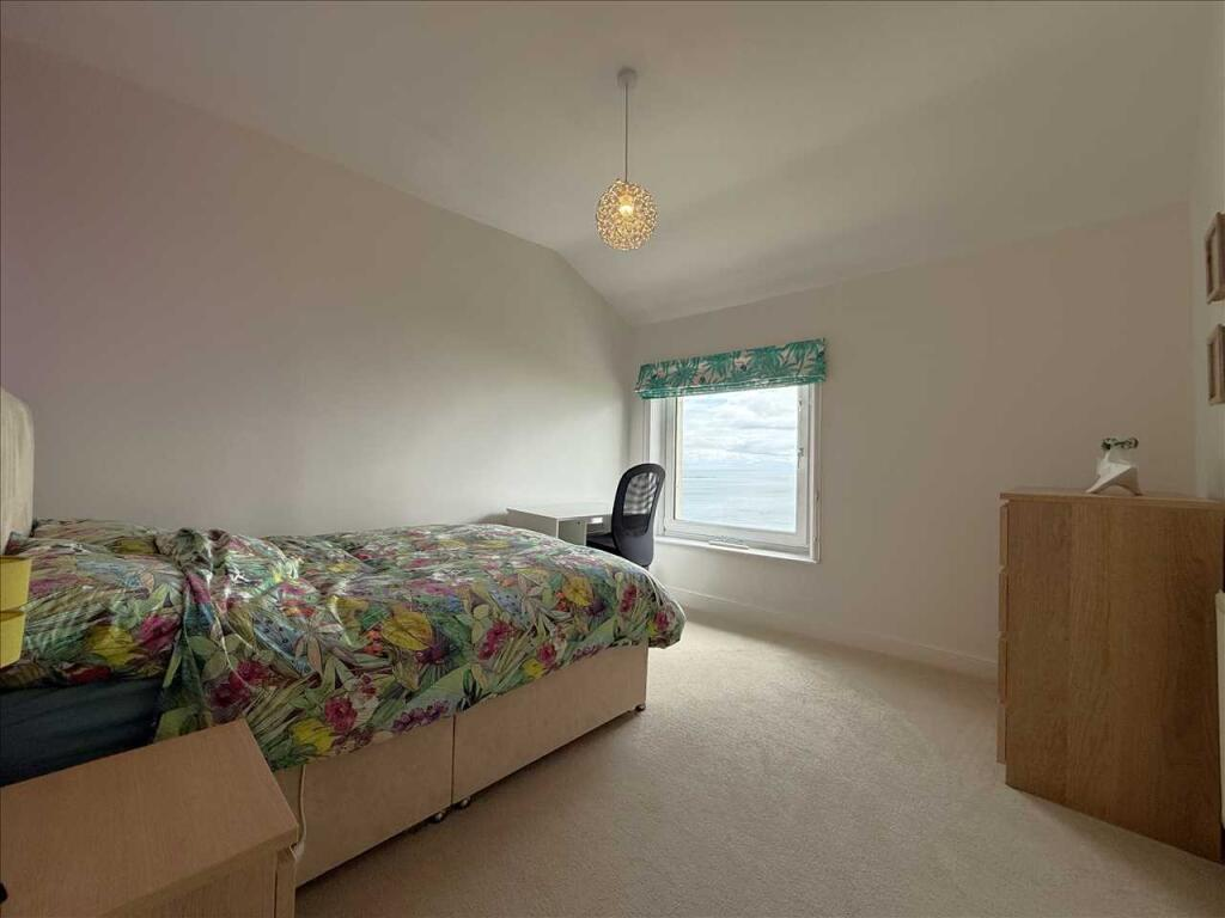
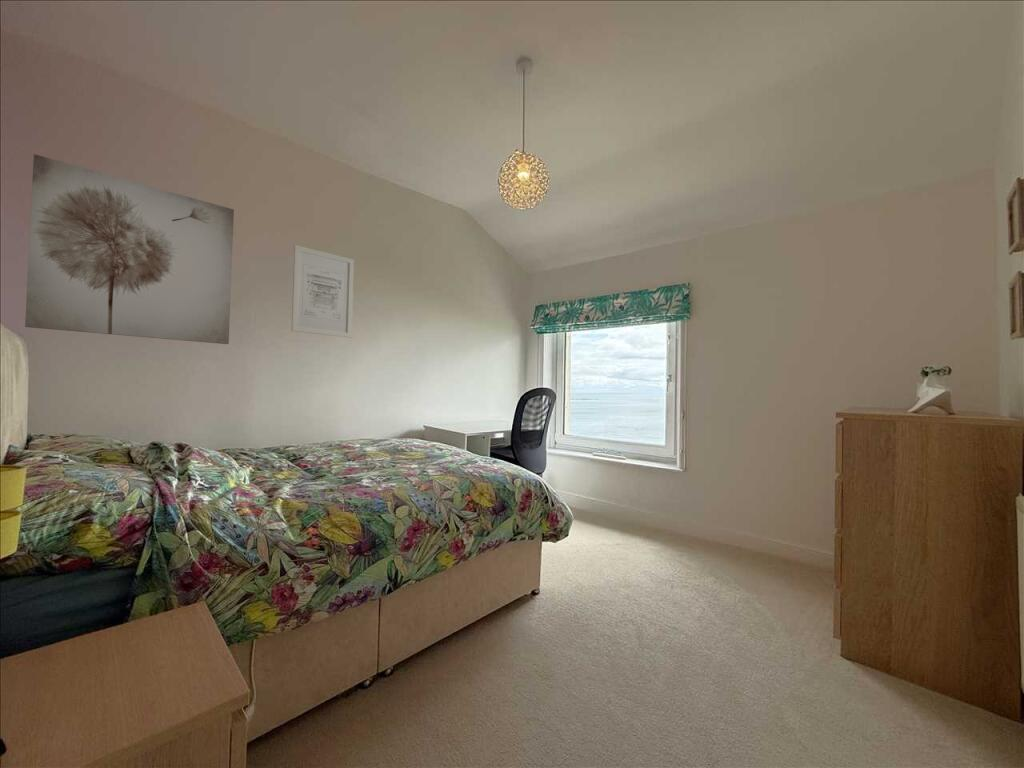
+ wall art (142, 260)
+ wall art (324, 293)
